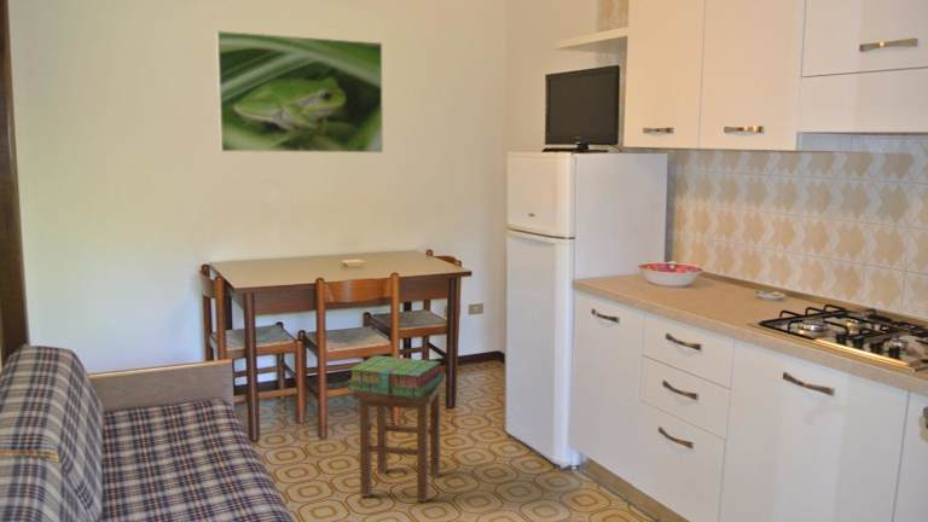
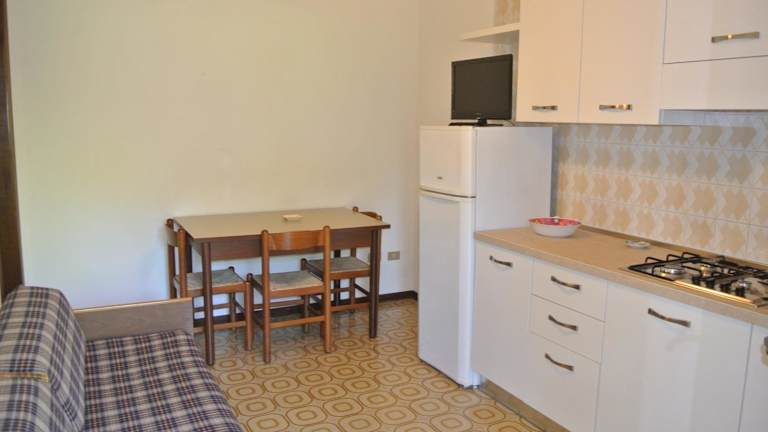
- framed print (303, 94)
- stack of books (395, 375)
- stool (401, 431)
